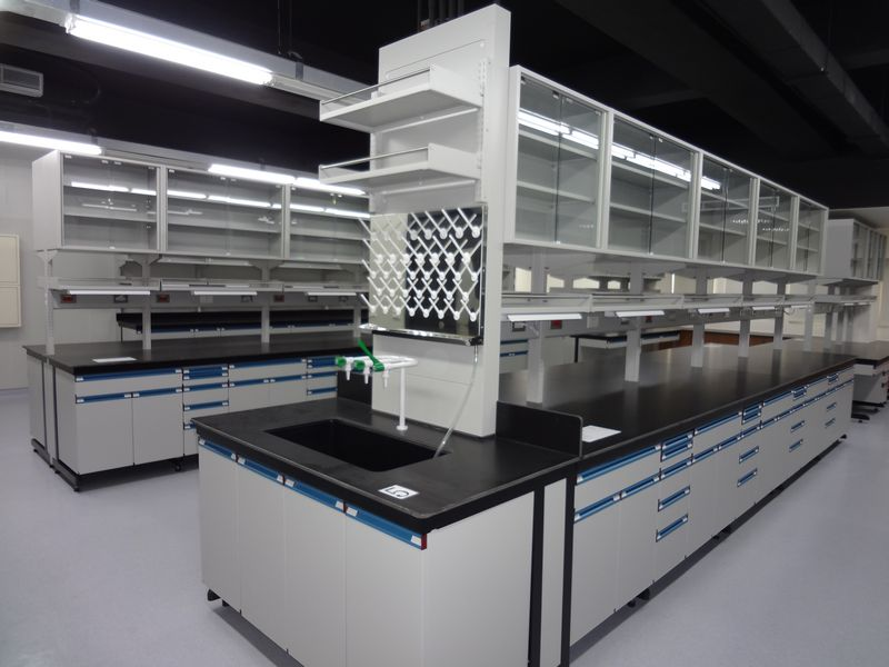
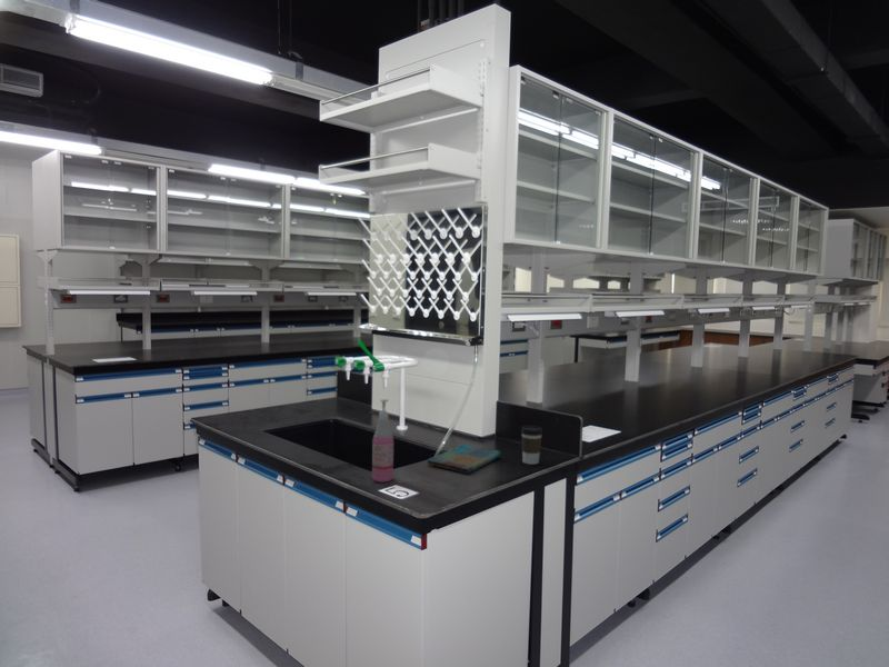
+ dish towel (465, 457)
+ soap dispenser (383, 439)
+ coffee cup (531, 445)
